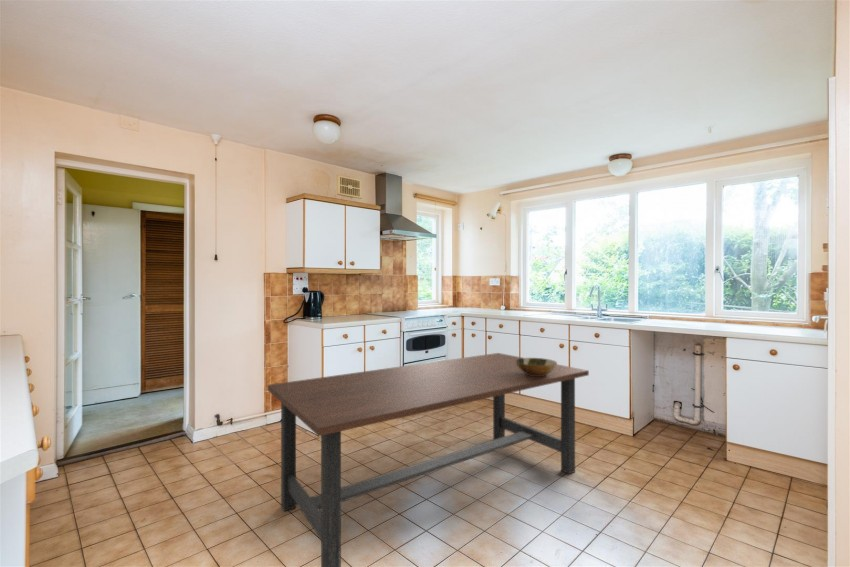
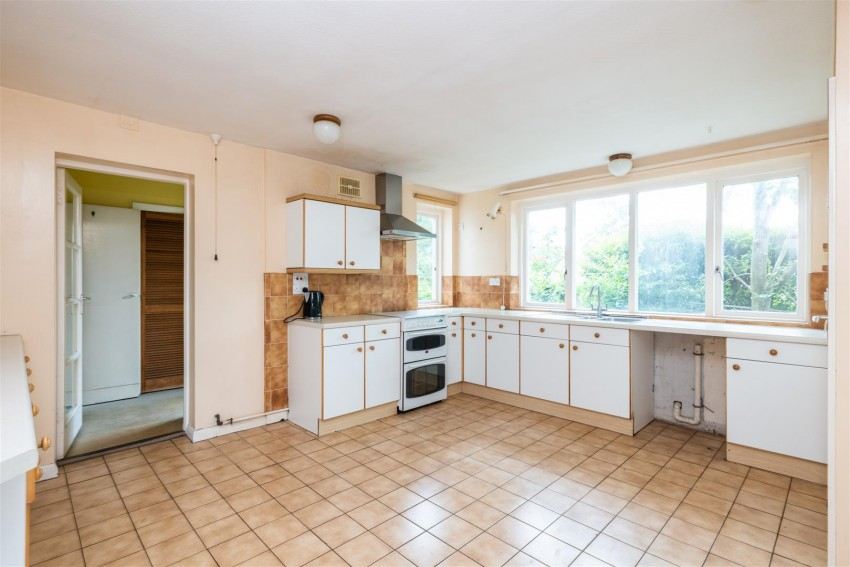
- dining table (436, 409)
- bowl (535, 367)
